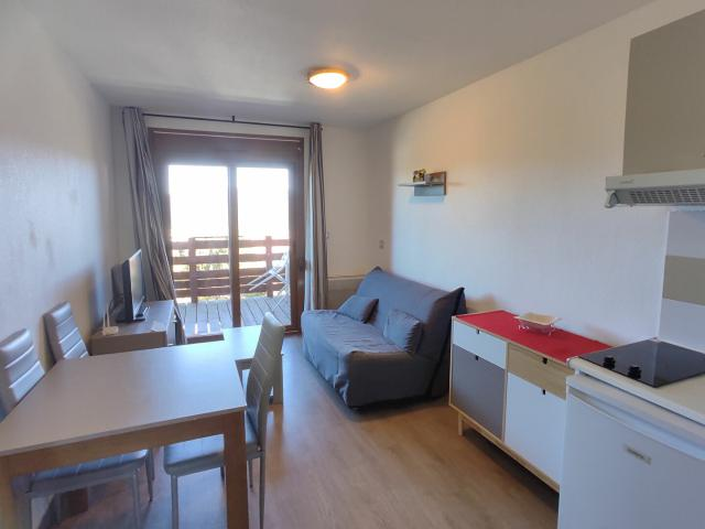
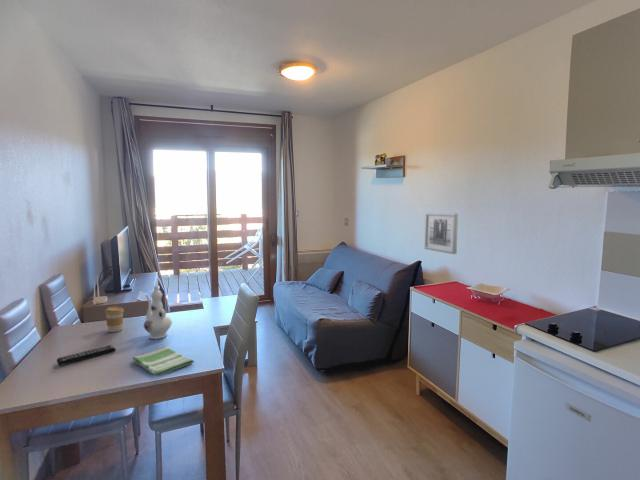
+ remote control (87, 354)
+ coffee cup (114, 318)
+ chinaware (155, 310)
+ wall art (440, 232)
+ dish towel (162, 360)
